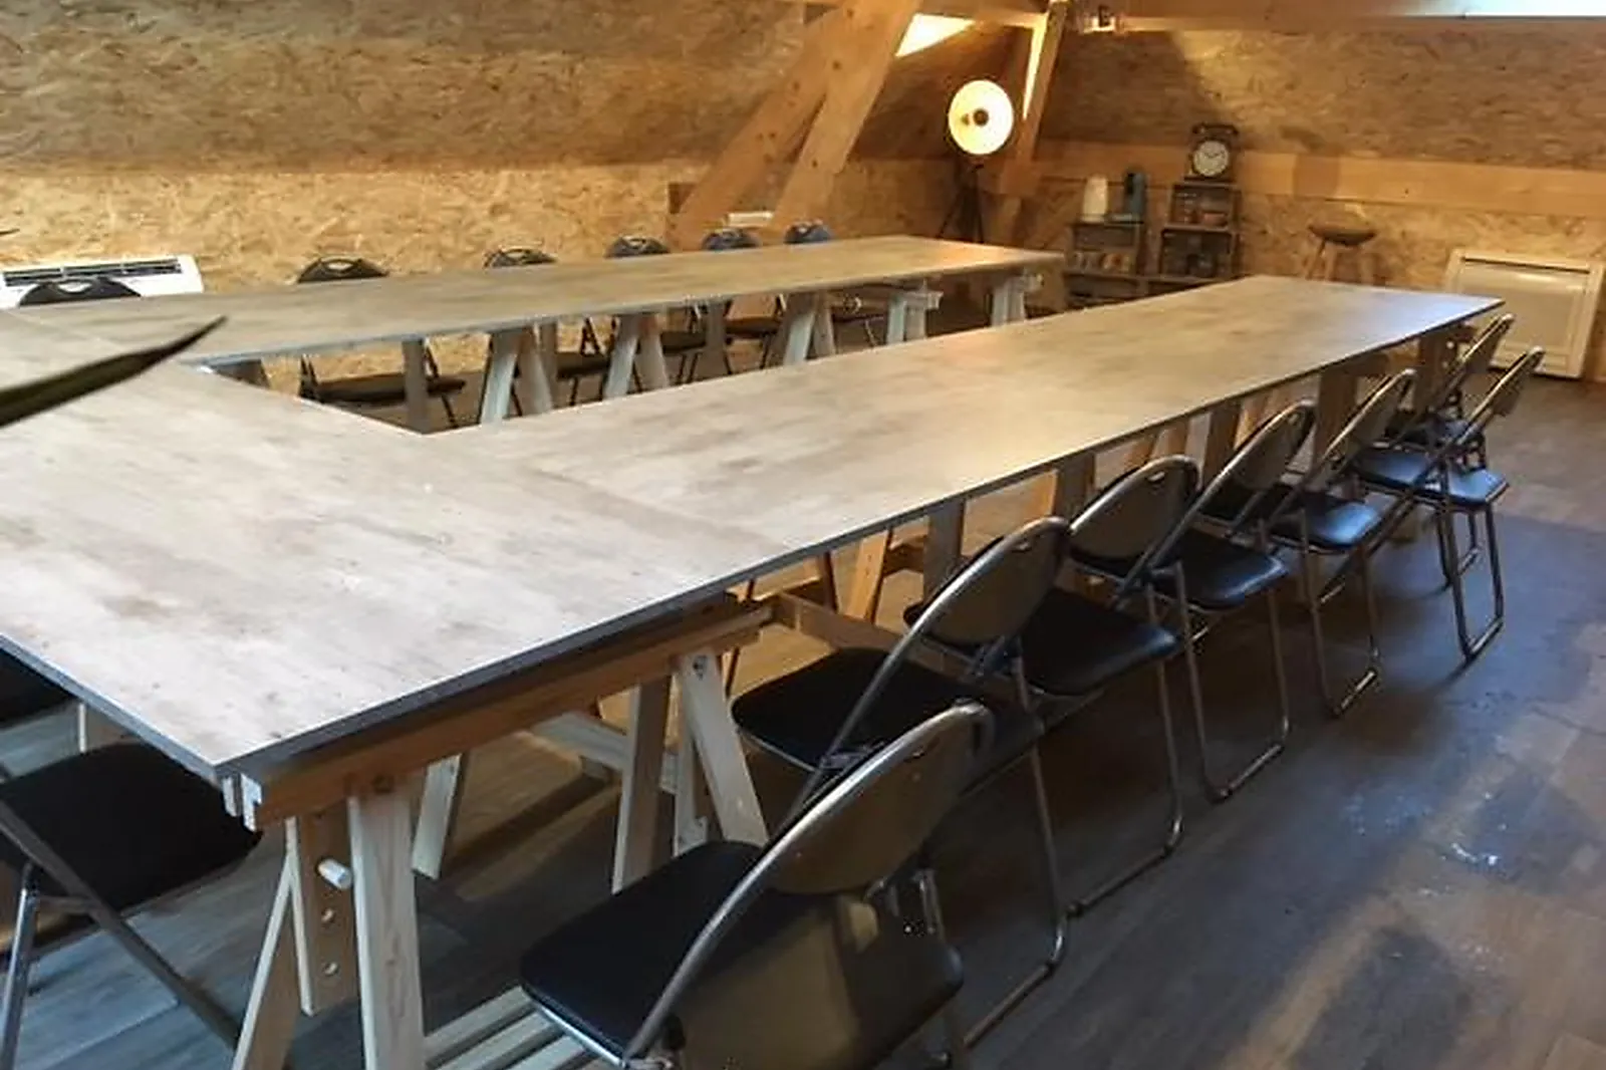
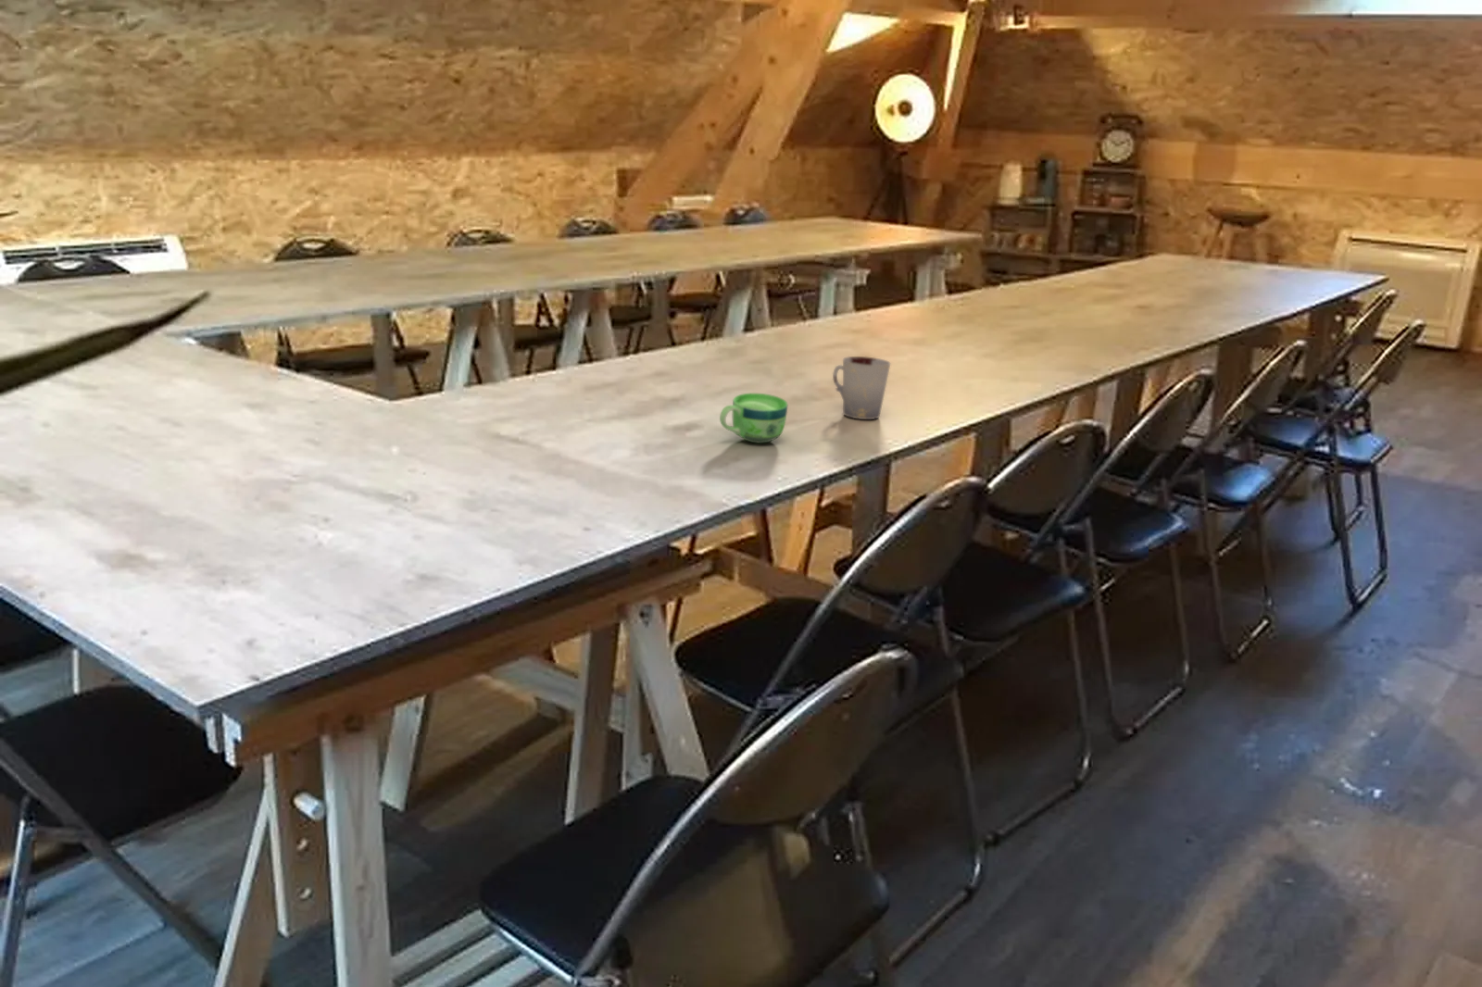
+ cup (857, 386)
+ cup (753, 421)
